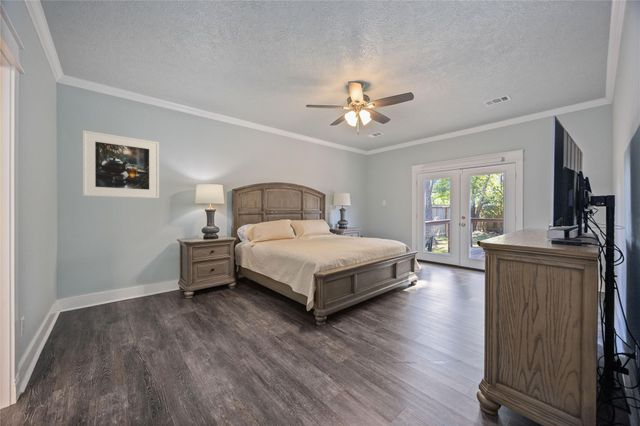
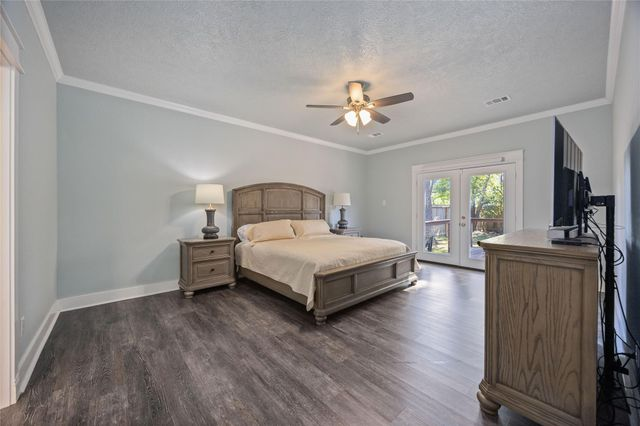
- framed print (123, 166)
